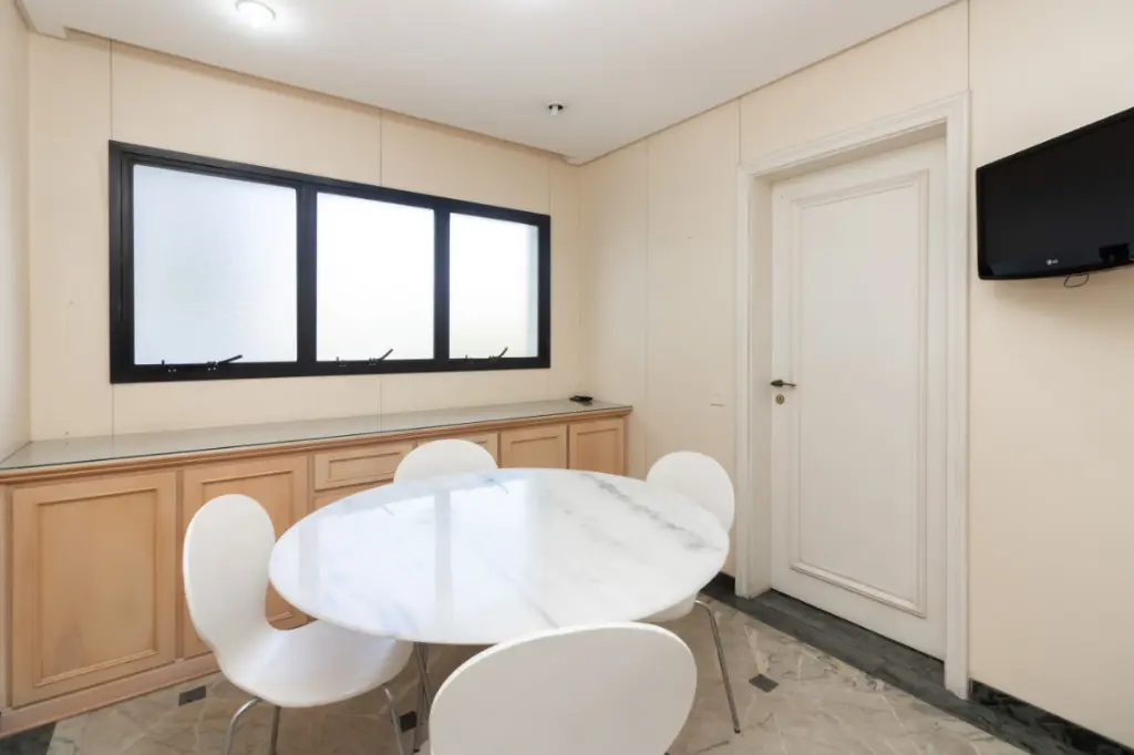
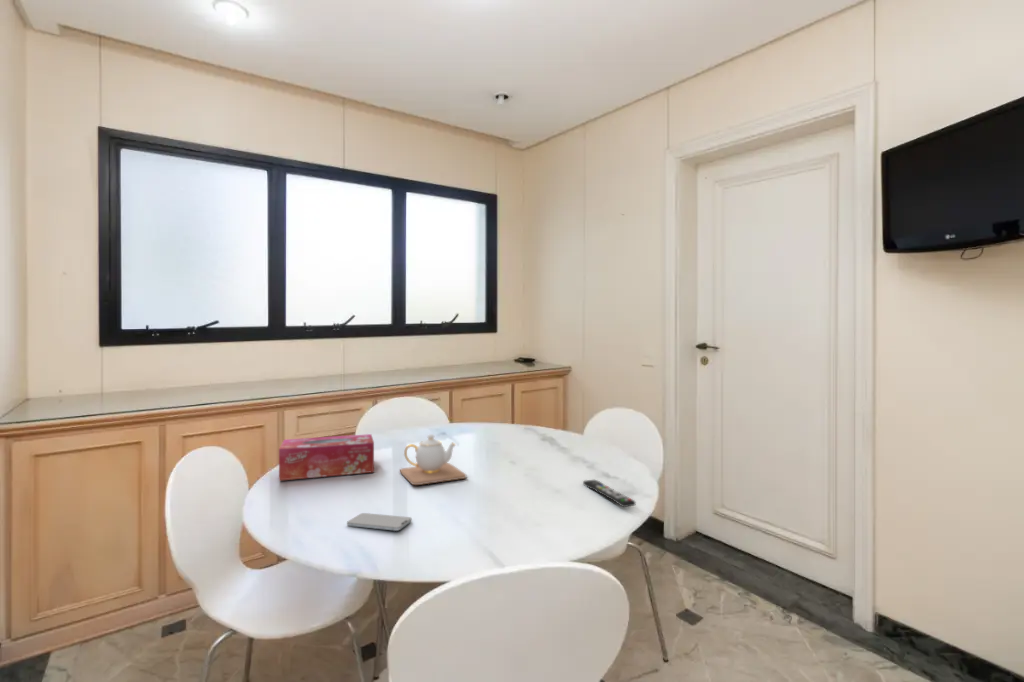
+ tissue box (328, 455)
+ teapot (432, 455)
+ smartphone (379, 521)
+ remote control (607, 492)
